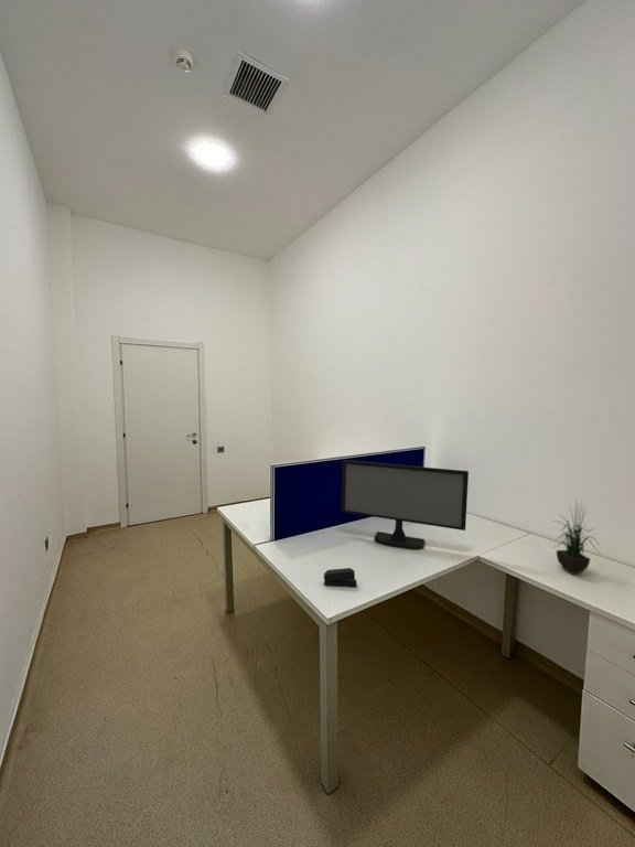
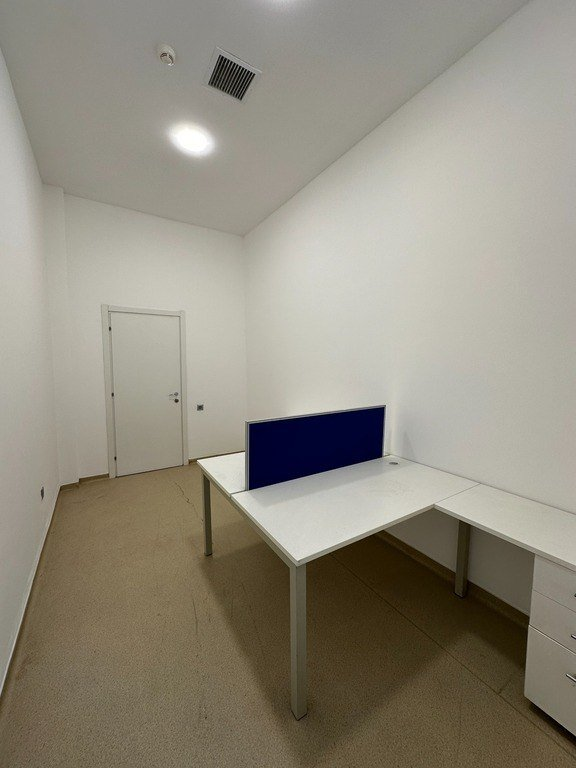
- potted plant (575, 530)
- computer monitor (399, 504)
- stapler (340, 576)
